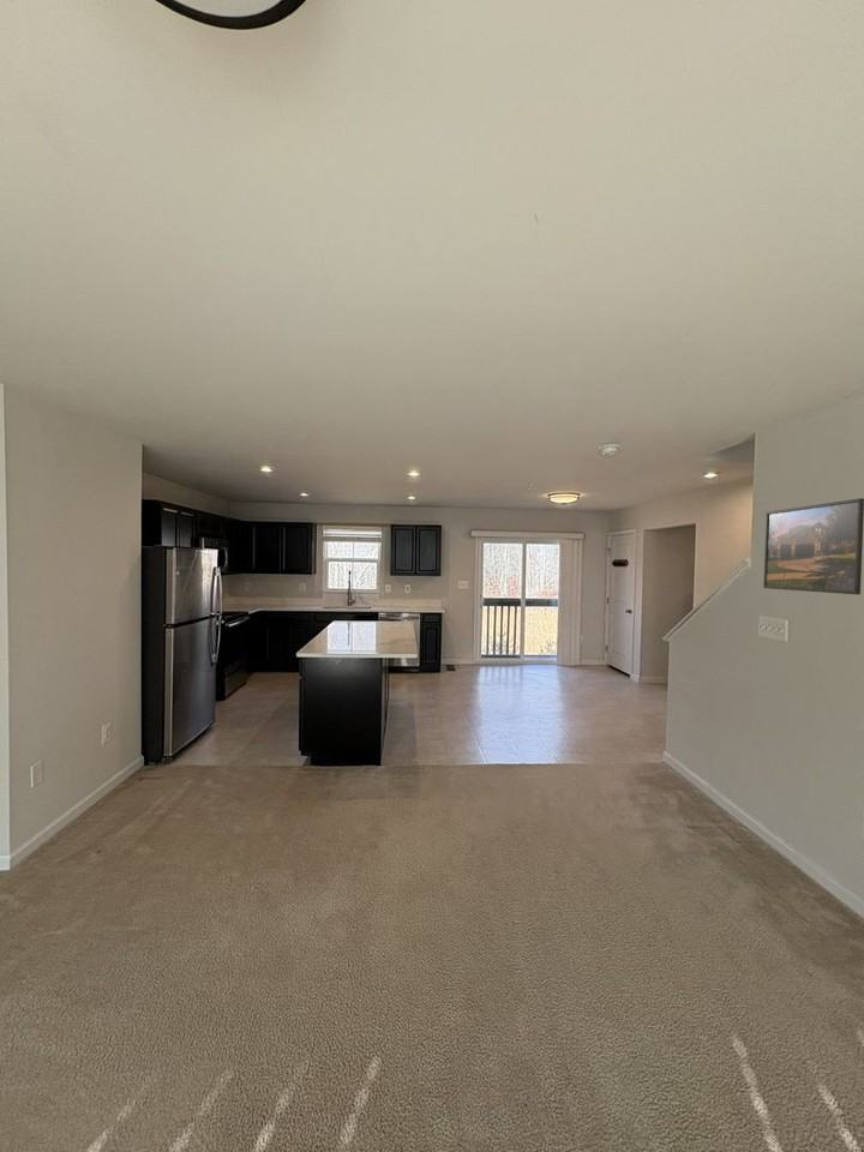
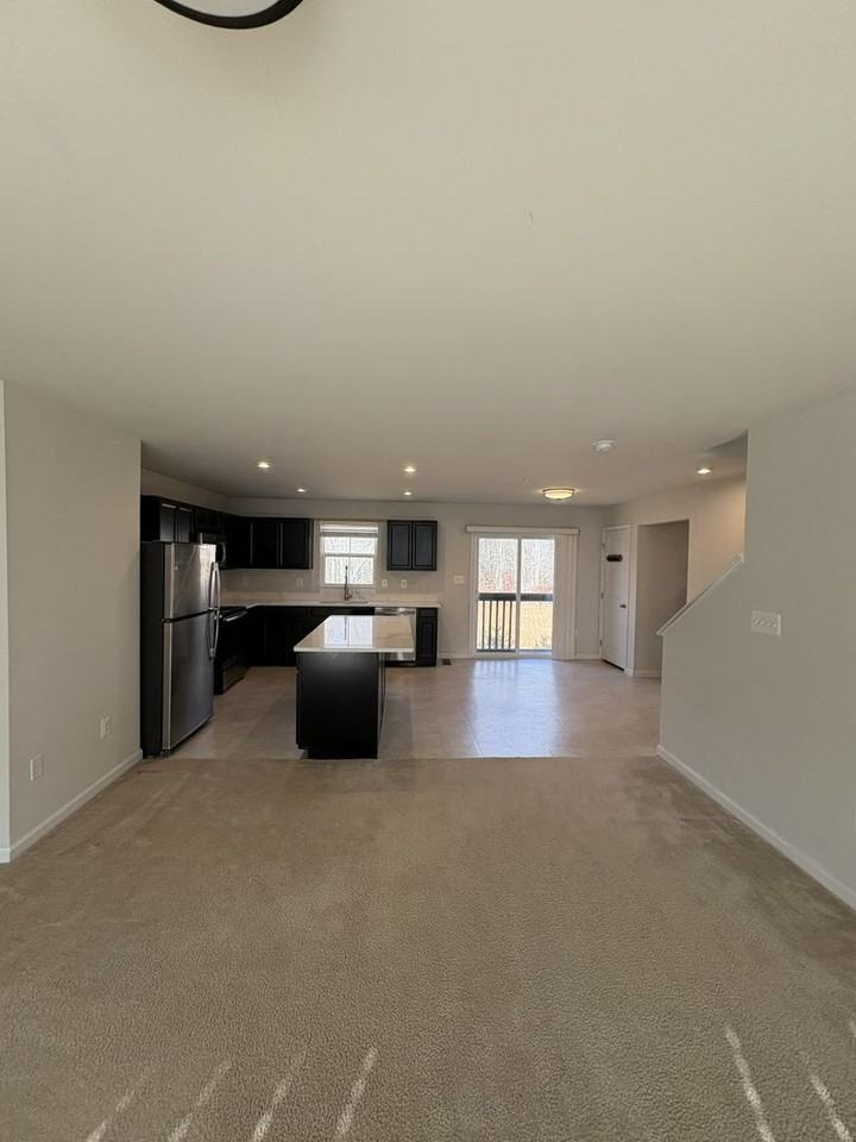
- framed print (808, 548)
